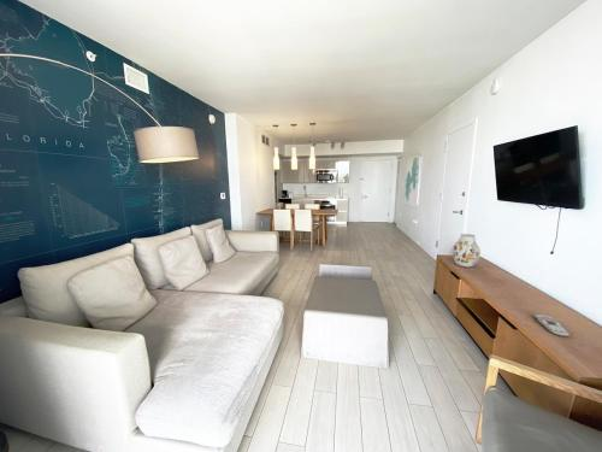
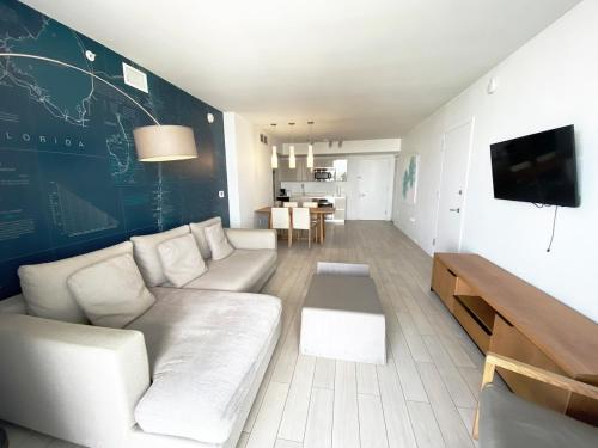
- vase (466, 250)
- remote control (550, 324)
